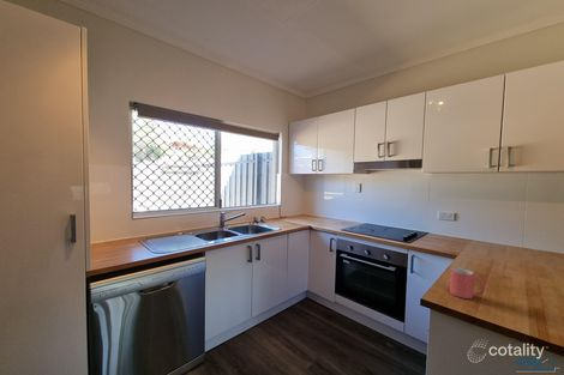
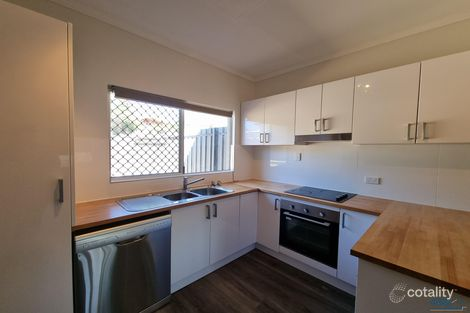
- mug (467, 284)
